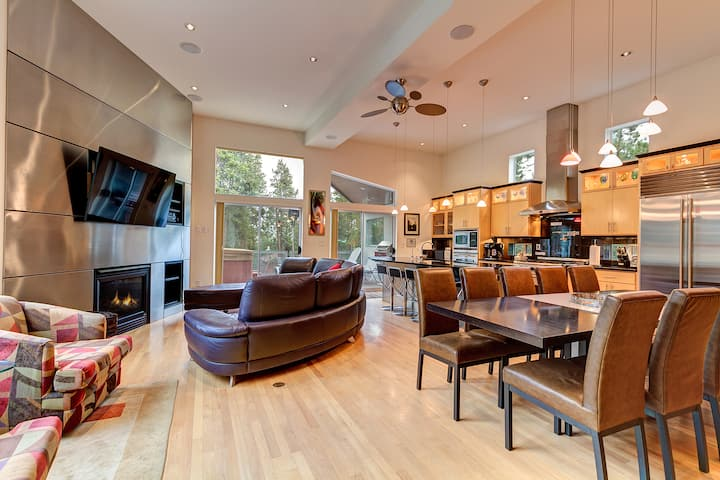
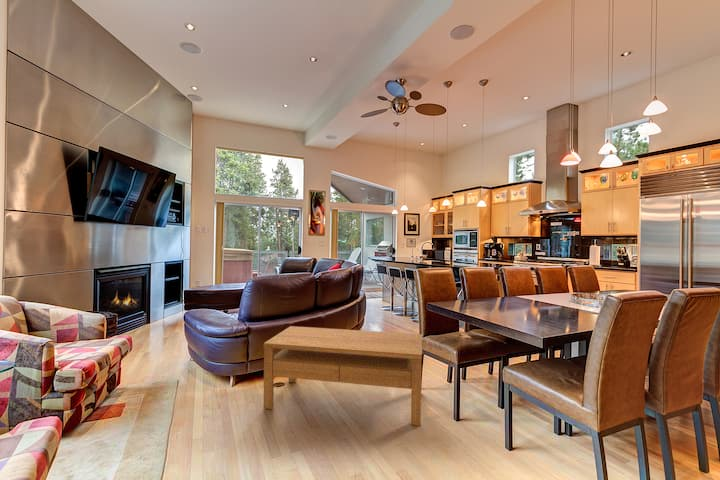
+ coffee table (346, 369)
